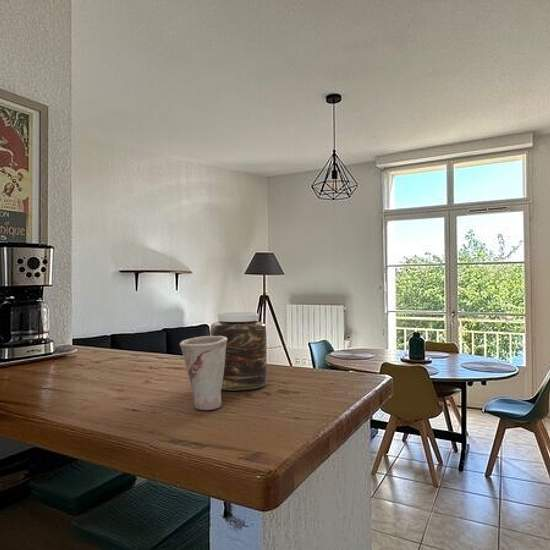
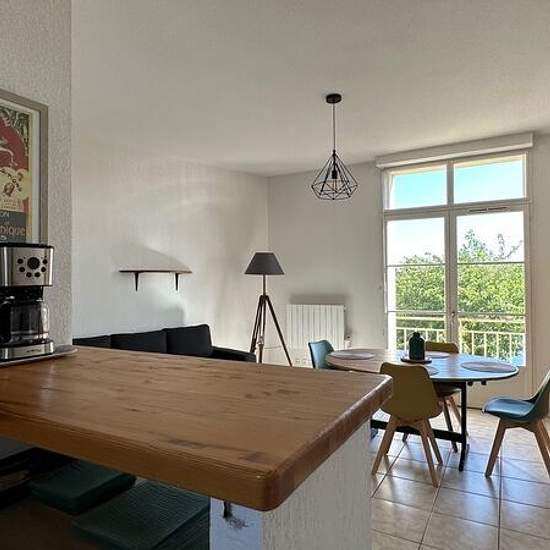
- jar (238, 348)
- cup (203, 372)
